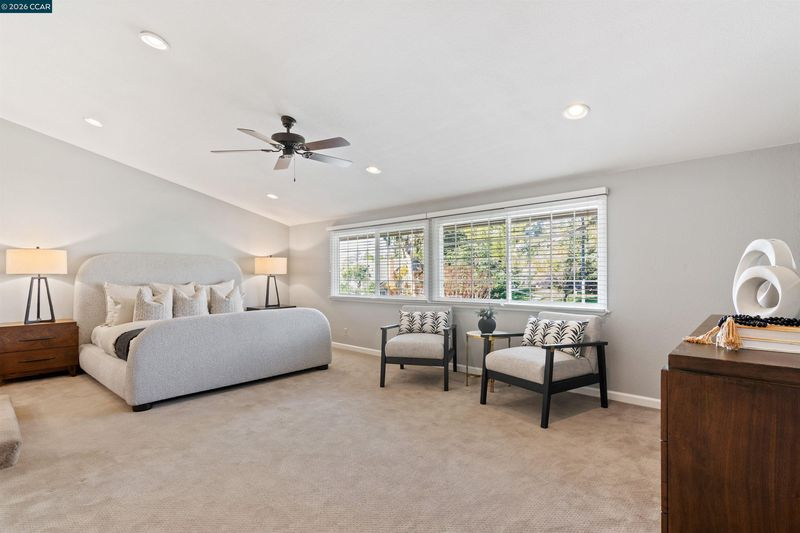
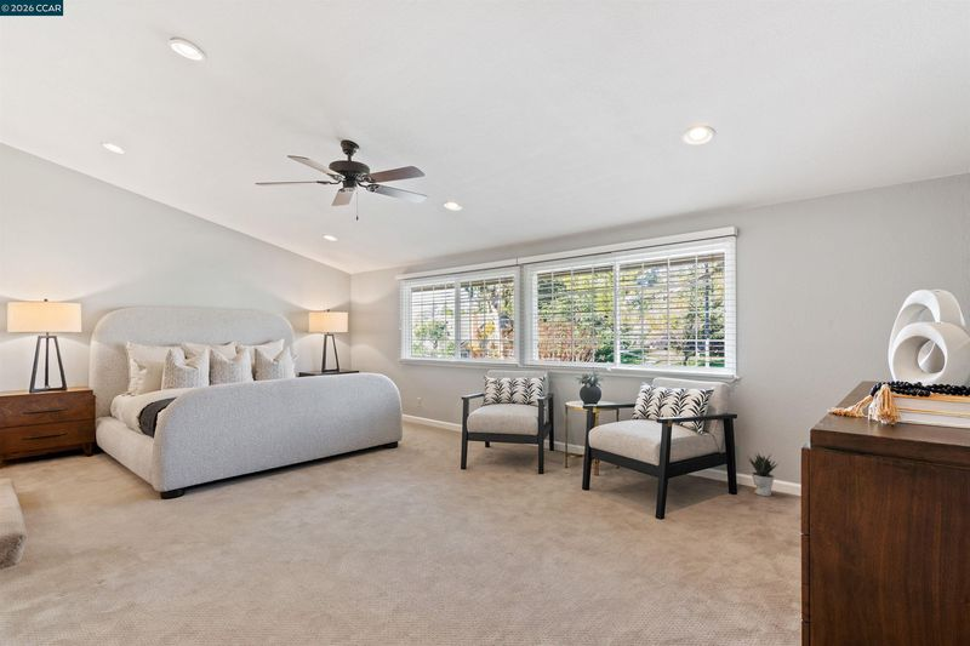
+ potted plant (760, 471)
